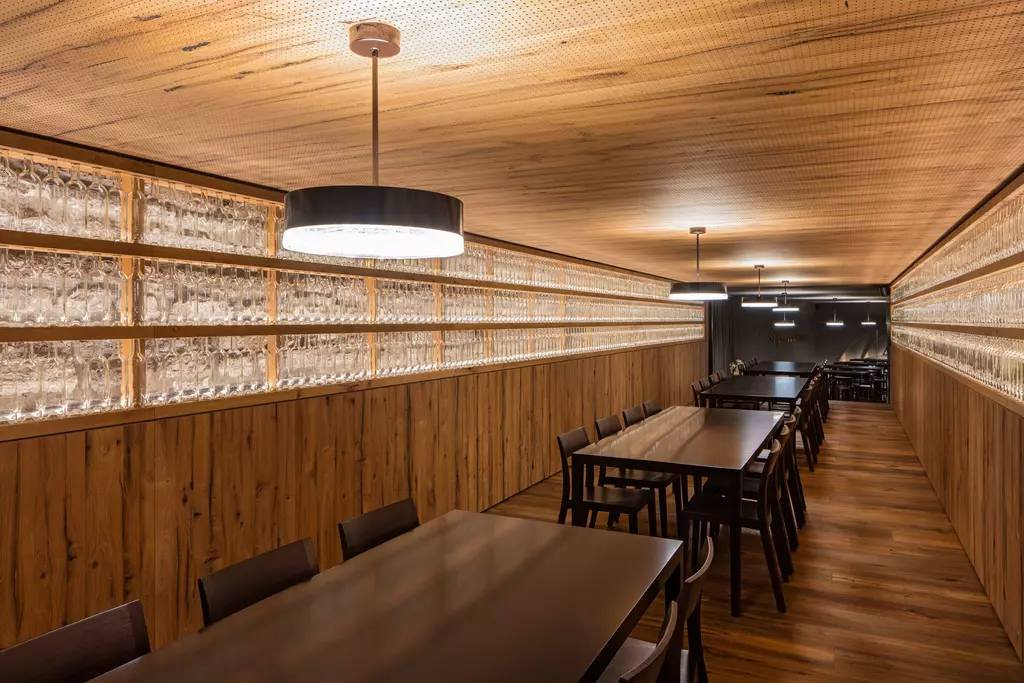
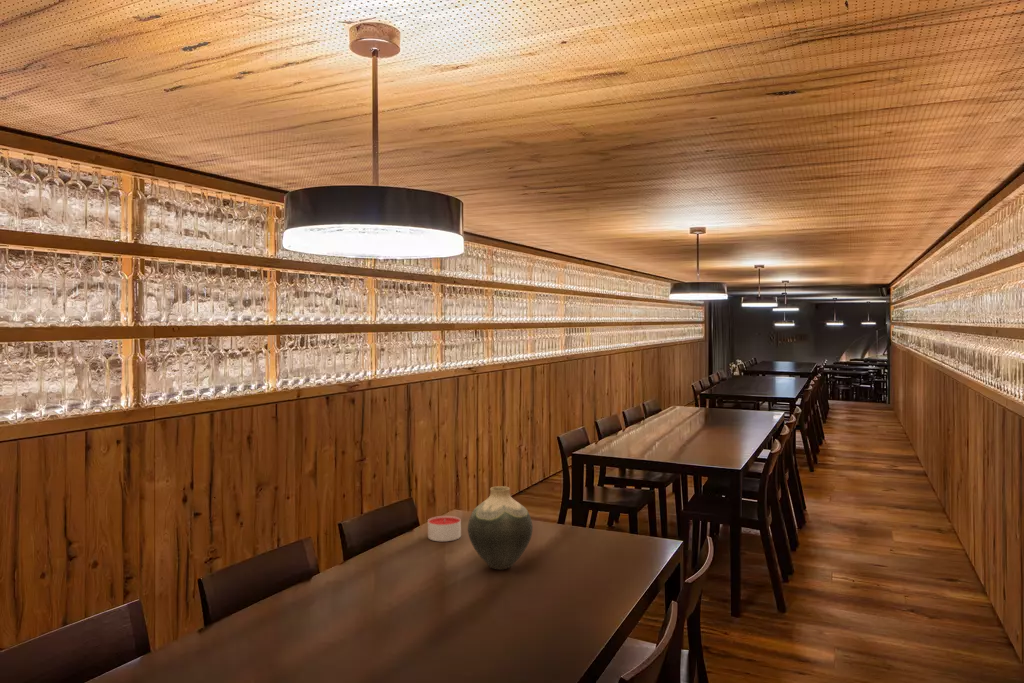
+ candle (444, 527)
+ vase (500, 527)
